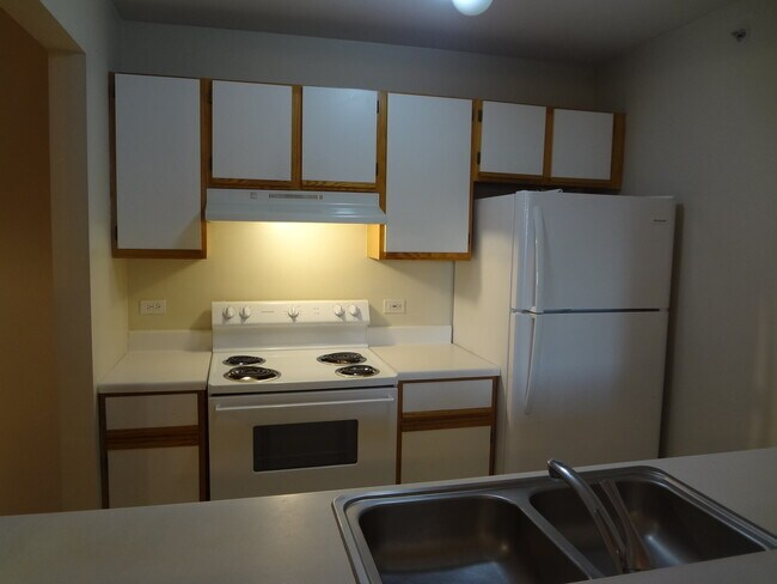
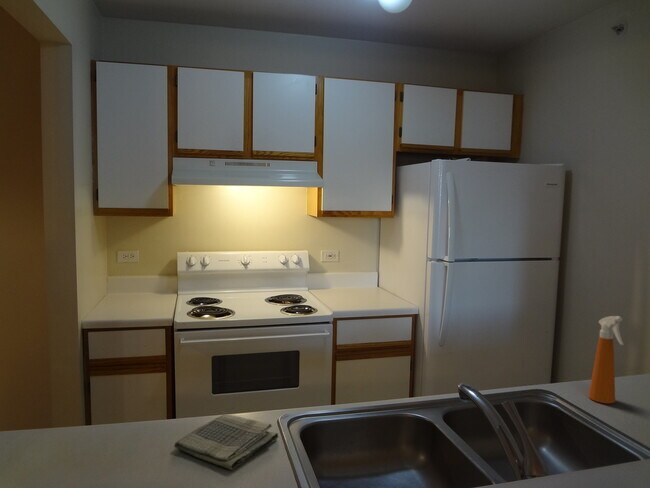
+ spray bottle (608, 358)
+ dish towel (228, 437)
